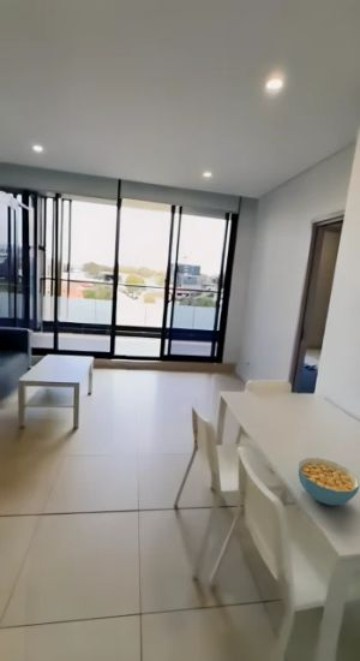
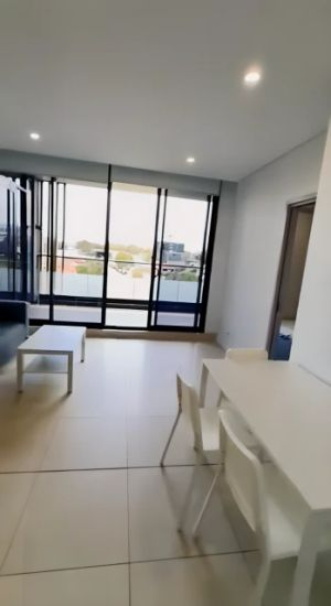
- cereal bowl (325, 486)
